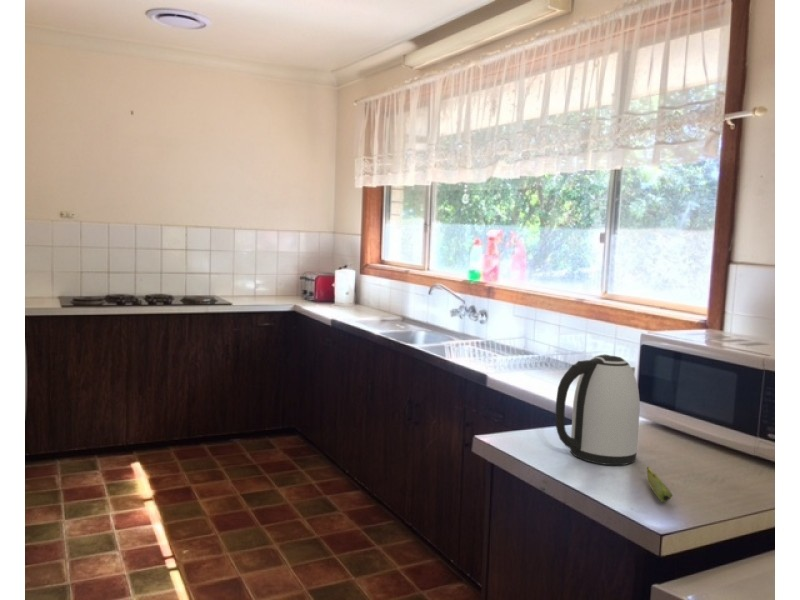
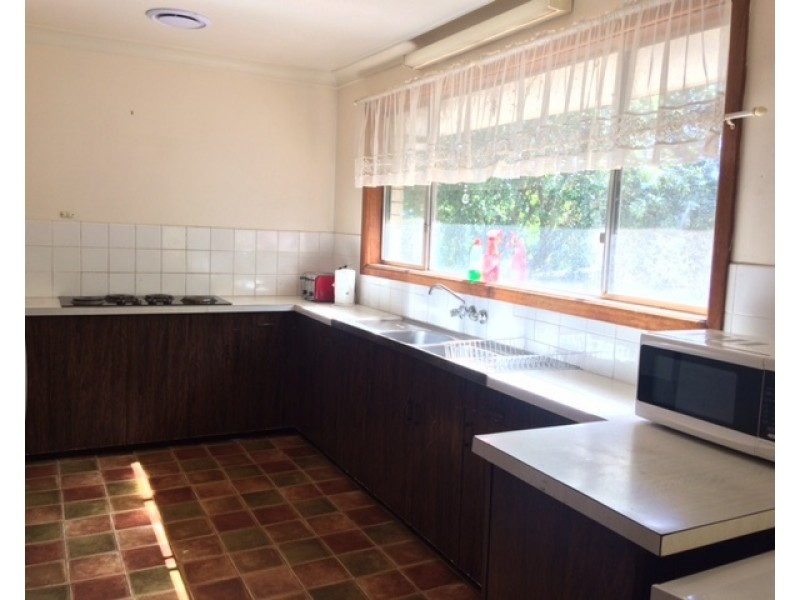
- banana (661, 487)
- kettle (595, 405)
